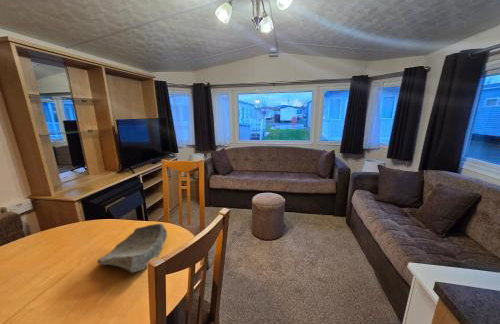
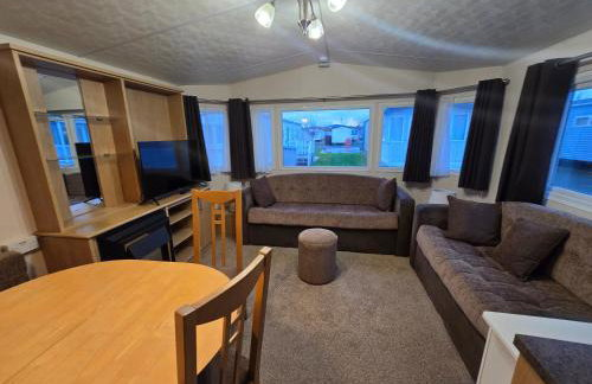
- decorative bowl (129, 247)
